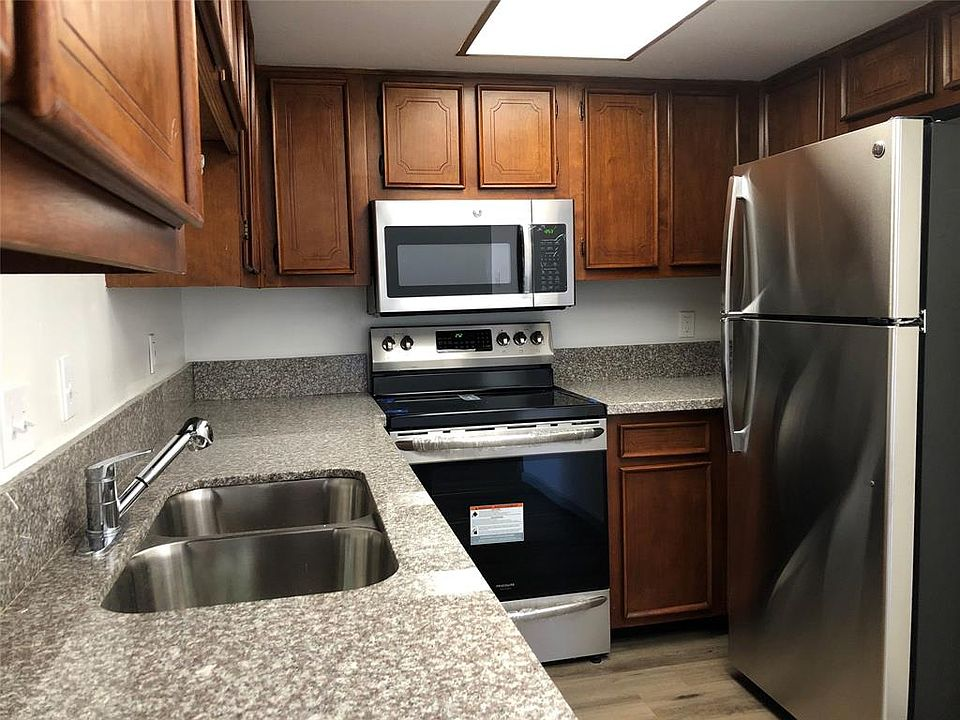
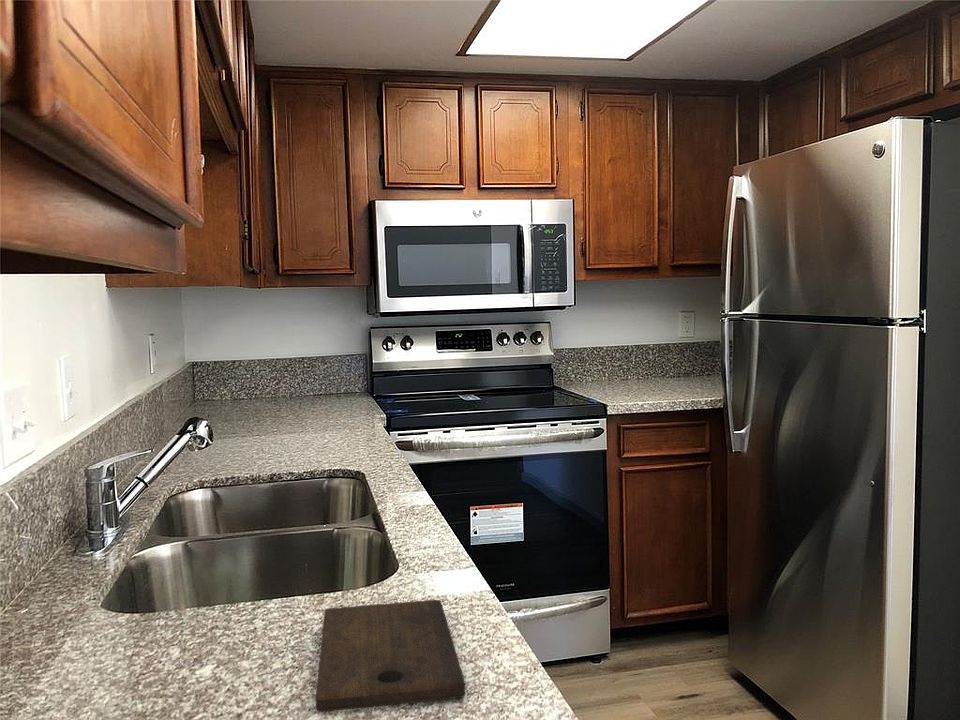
+ cutting board (387, 647)
